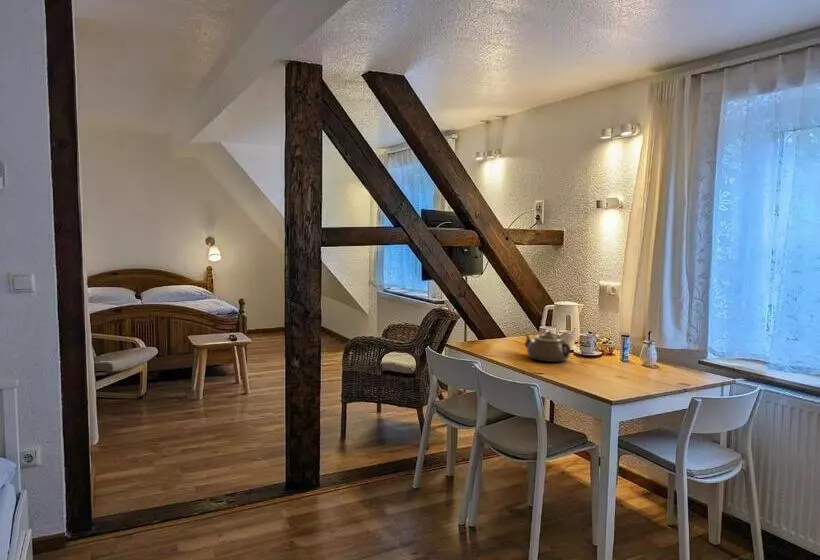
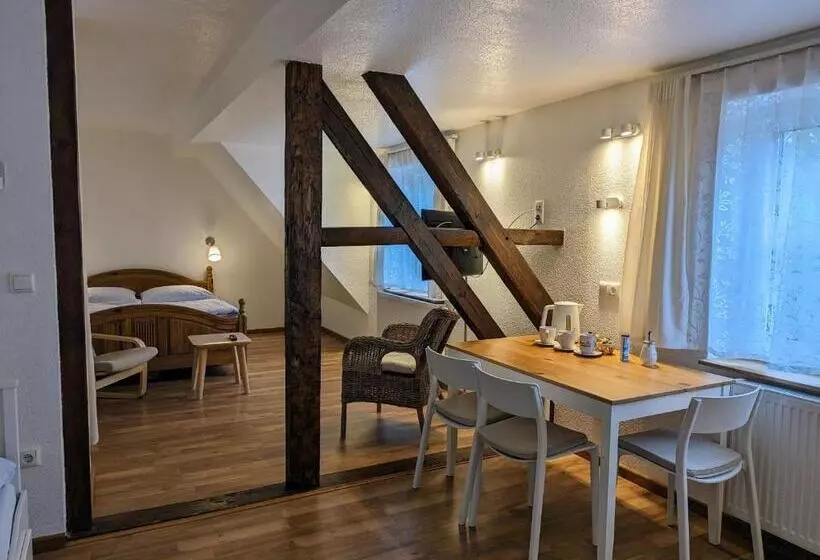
- teapot (546, 345)
